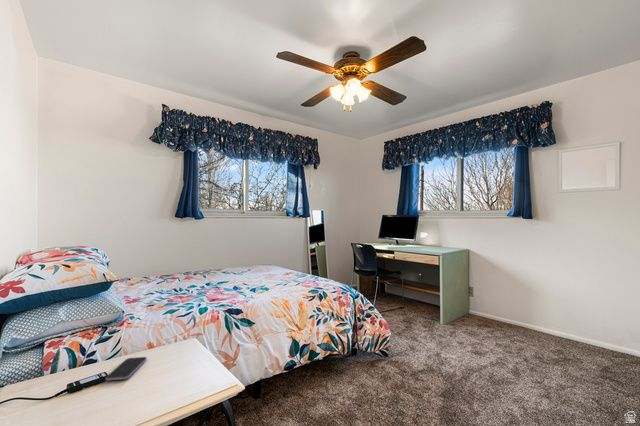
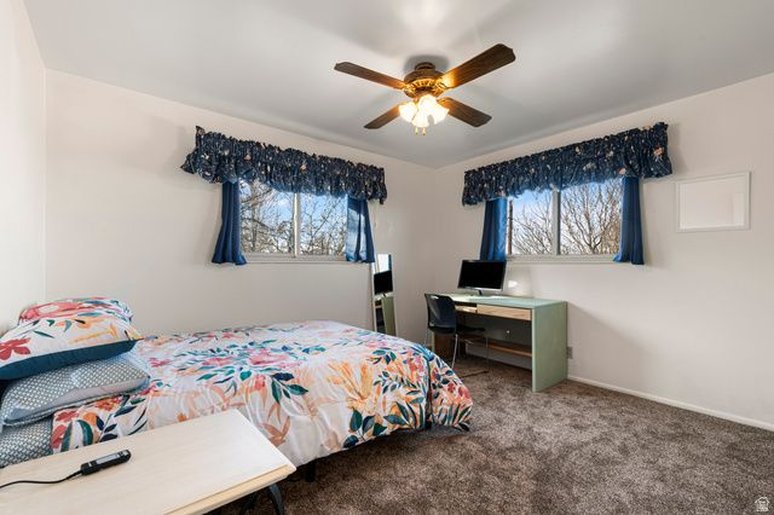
- smartphone (127, 367)
